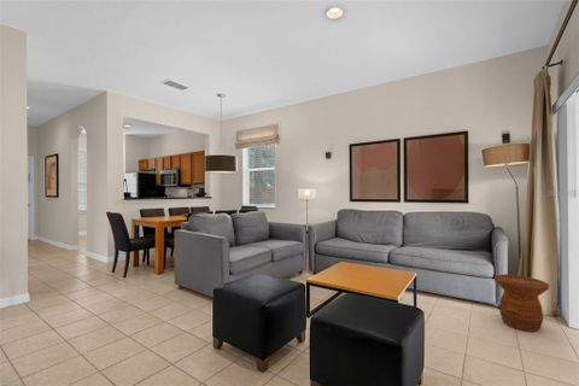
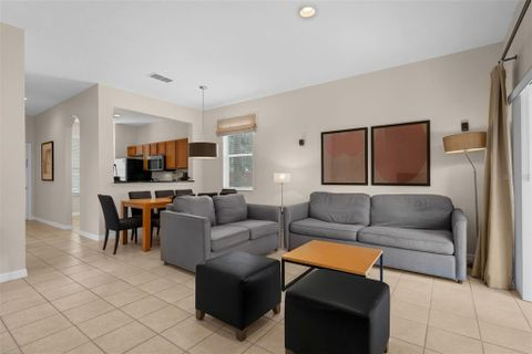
- side table (520, 302)
